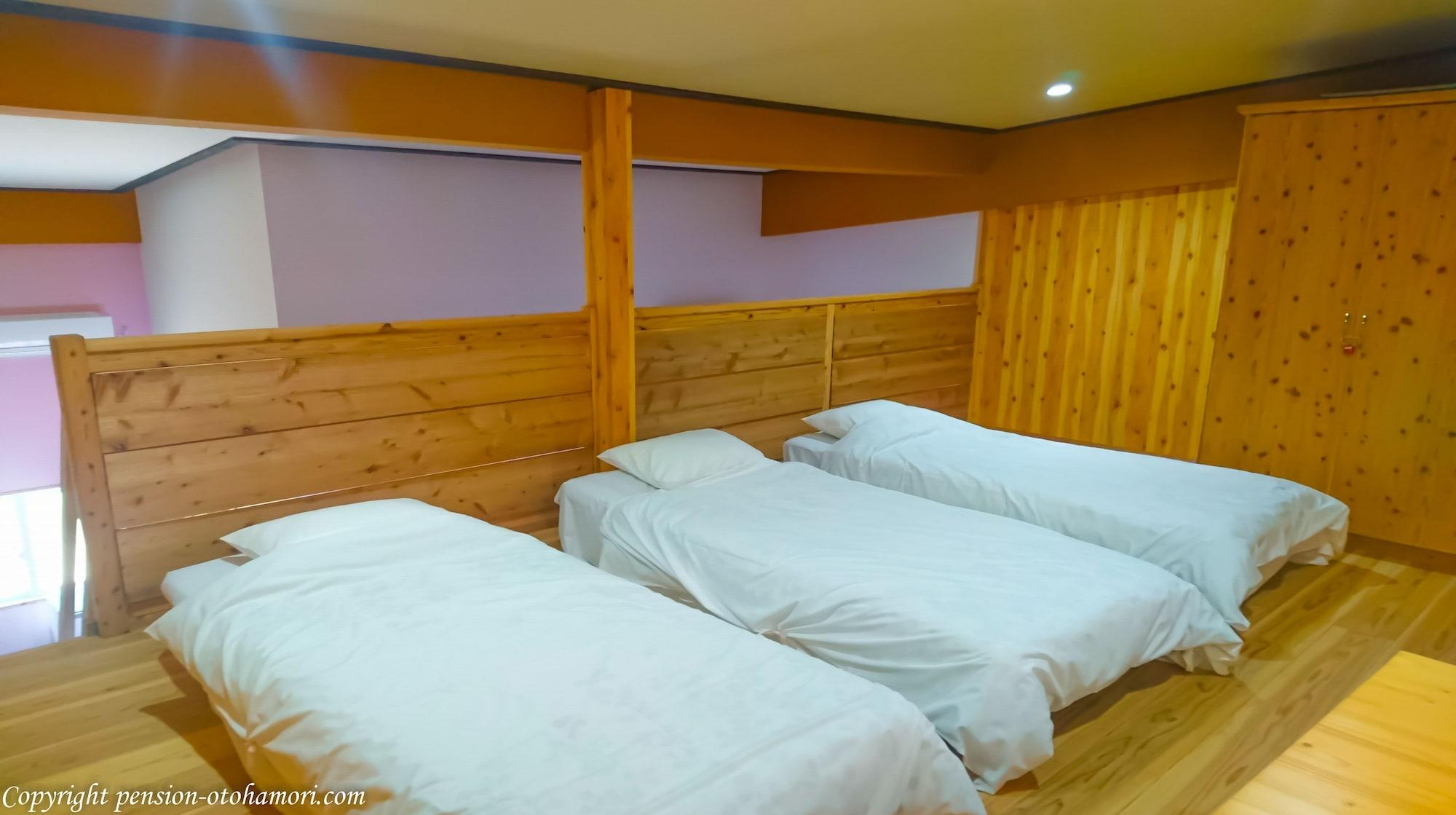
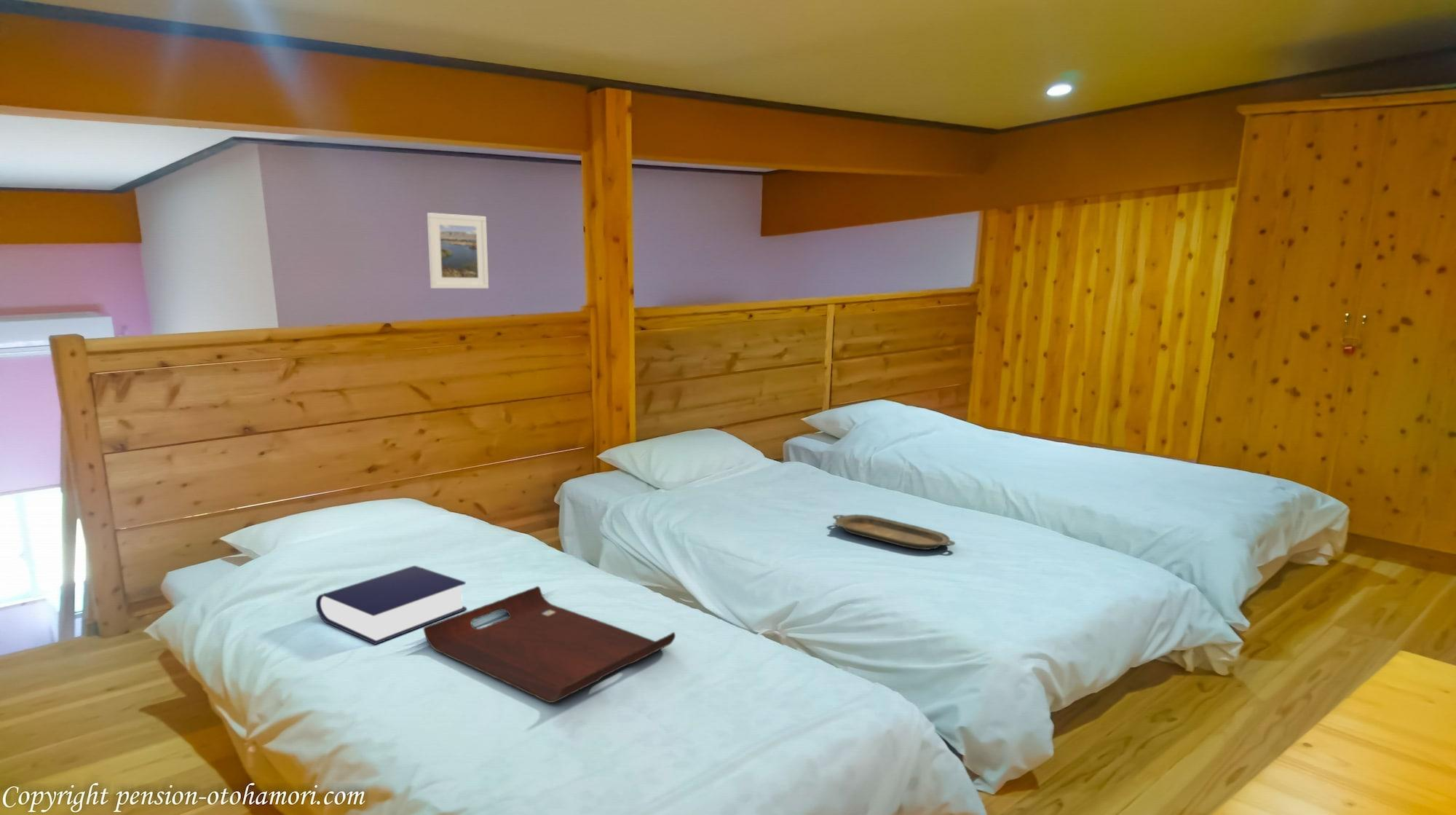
+ serving tray (890, 532)
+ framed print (459, 251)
+ serving tray (549, 639)
+ book (392, 600)
